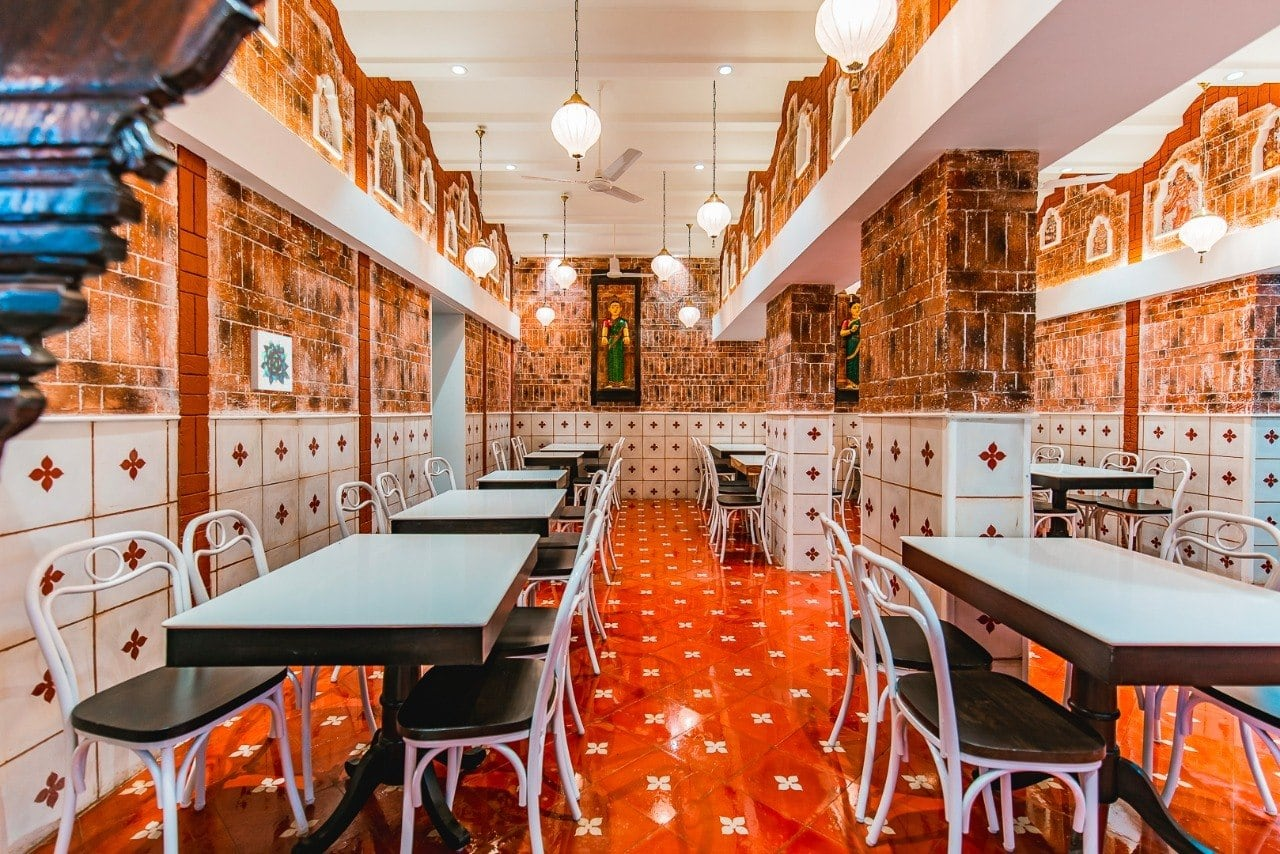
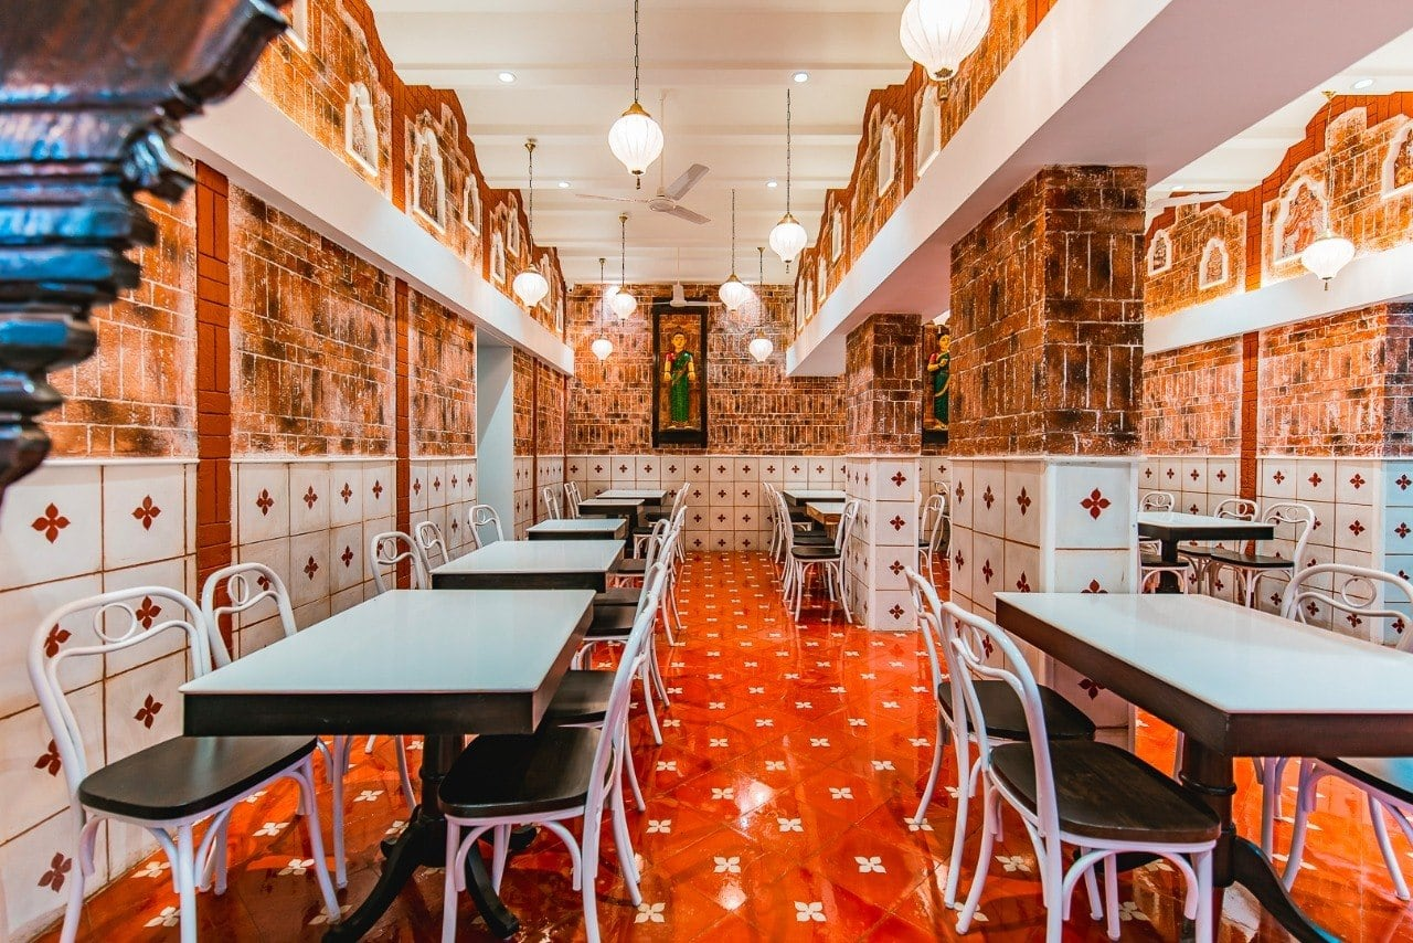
- wall art (272, 362)
